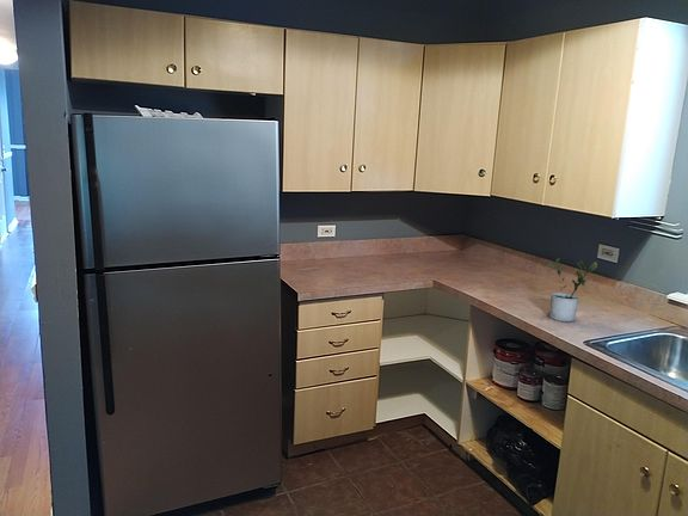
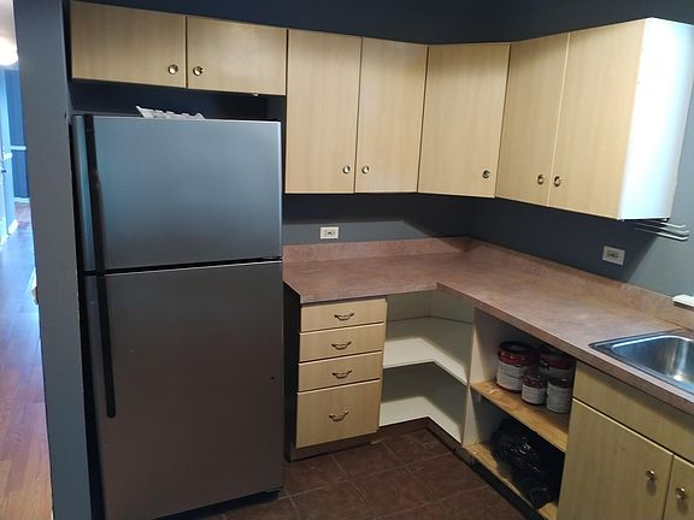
- potted plant (566, 285)
